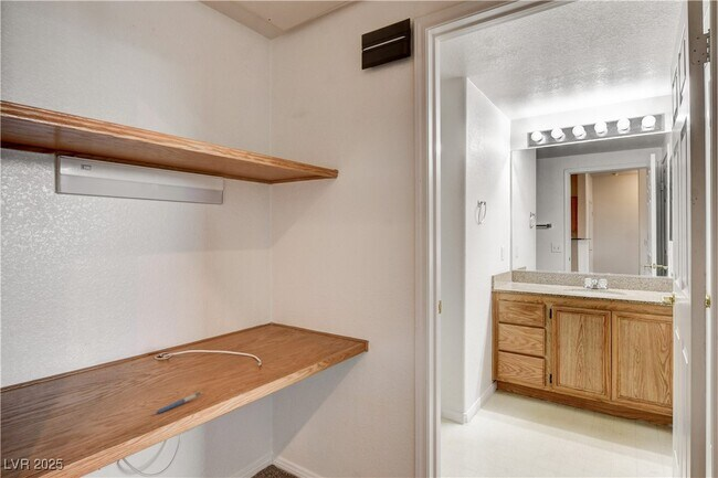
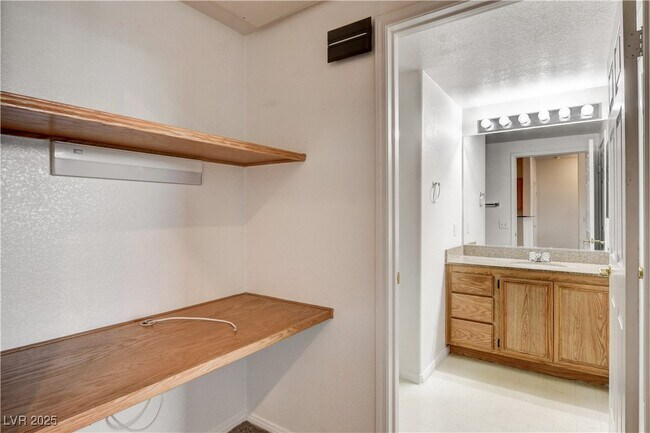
- pen (179, 402)
